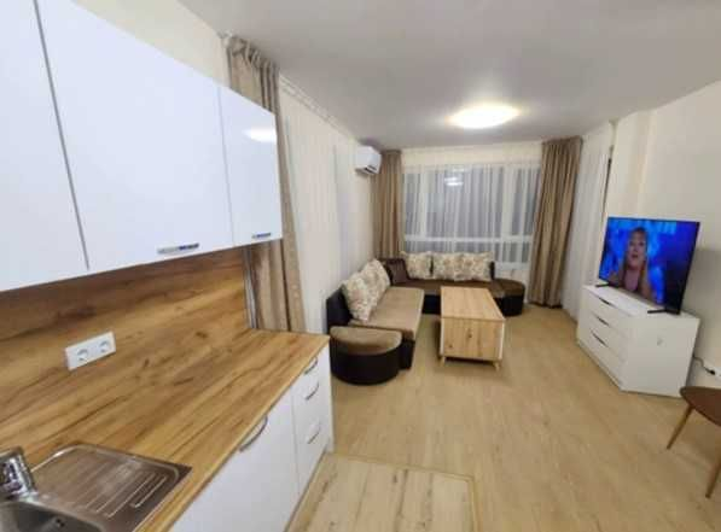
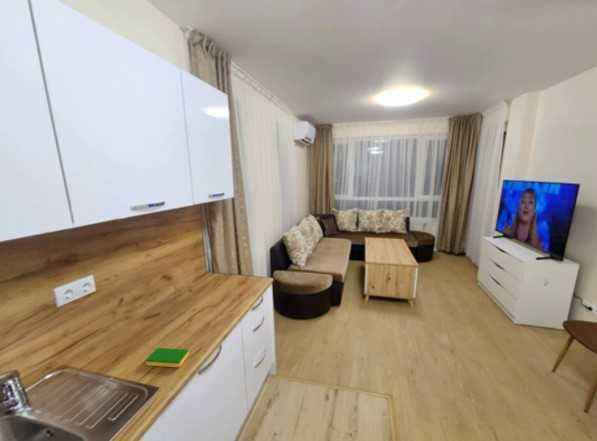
+ dish sponge (167, 357)
